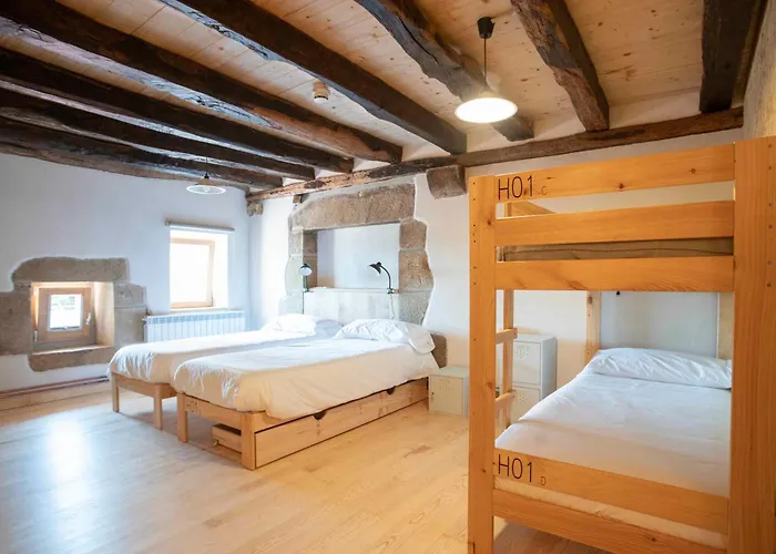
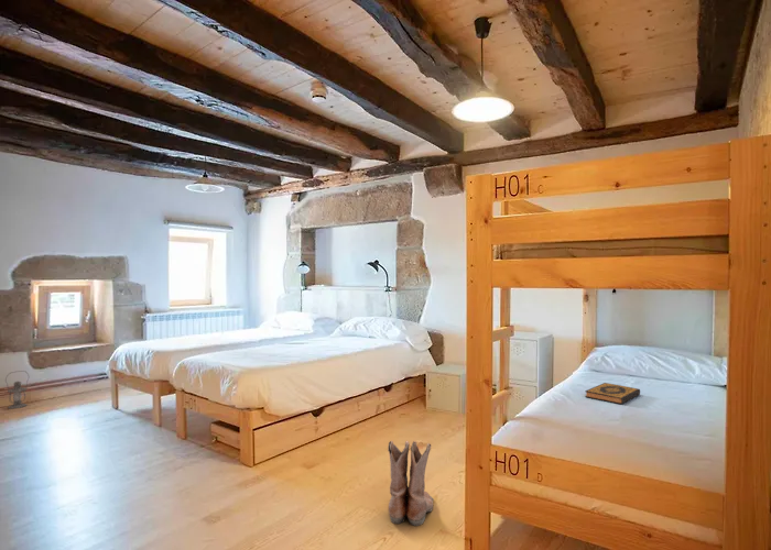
+ lantern (17, 388)
+ boots (410, 473)
+ hardback book (612, 393)
